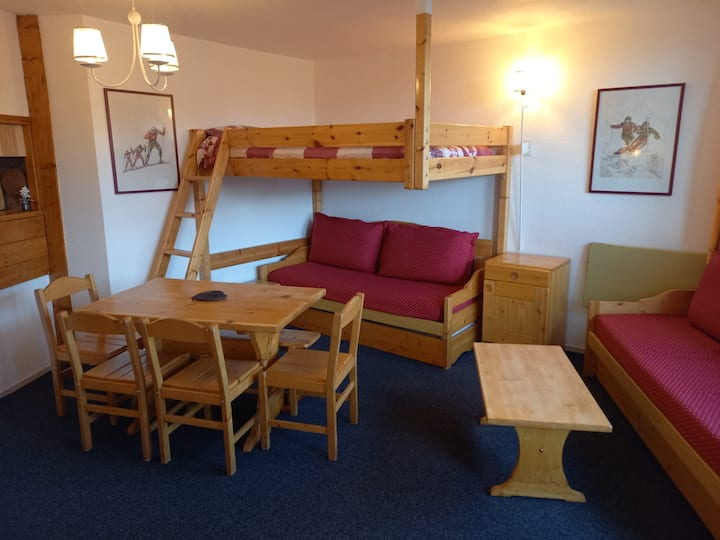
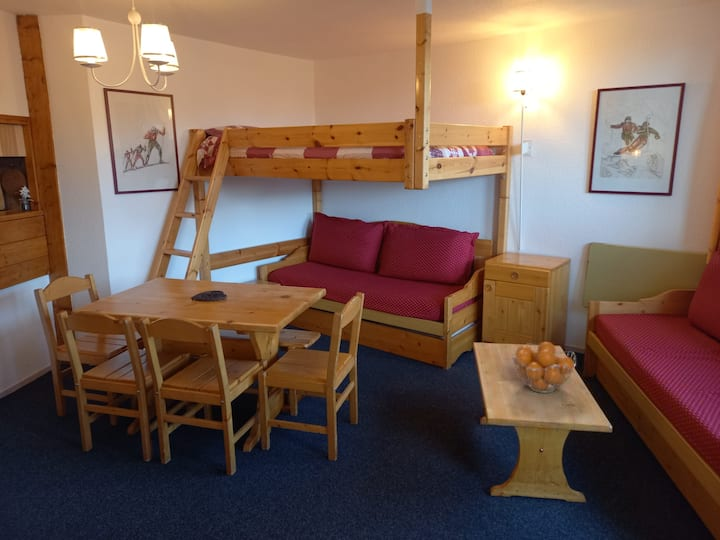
+ fruit basket (542, 366)
